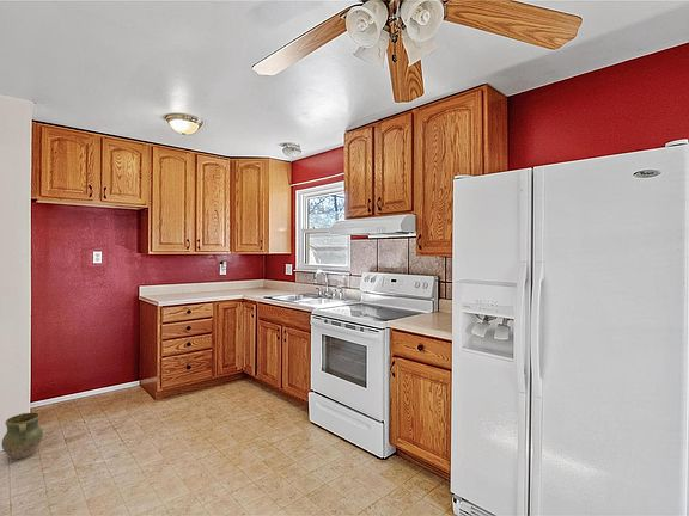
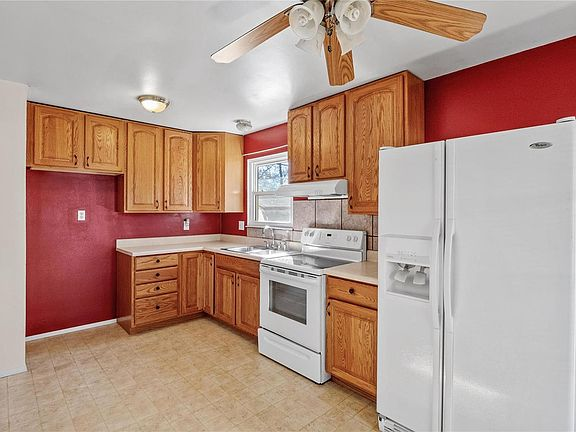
- ceramic jug (23, 437)
